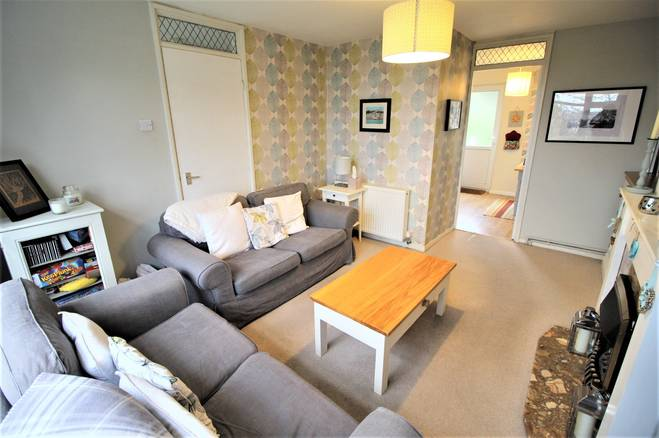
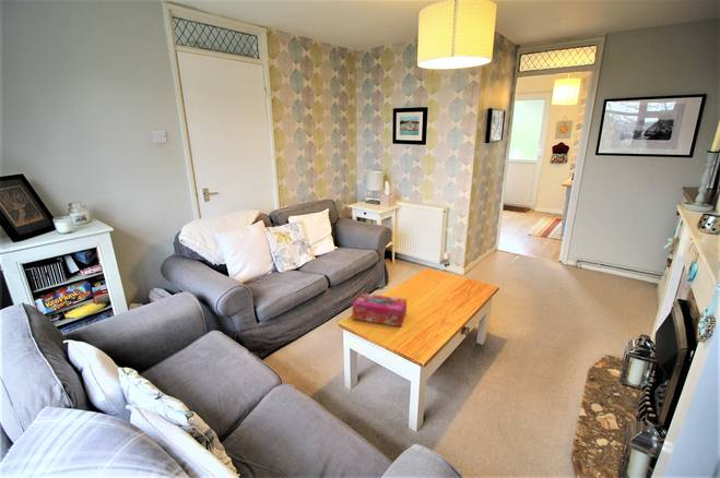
+ tissue box (379, 309)
